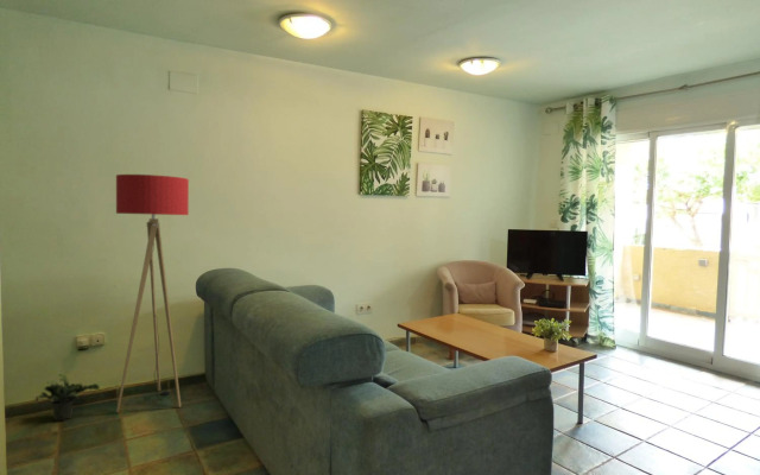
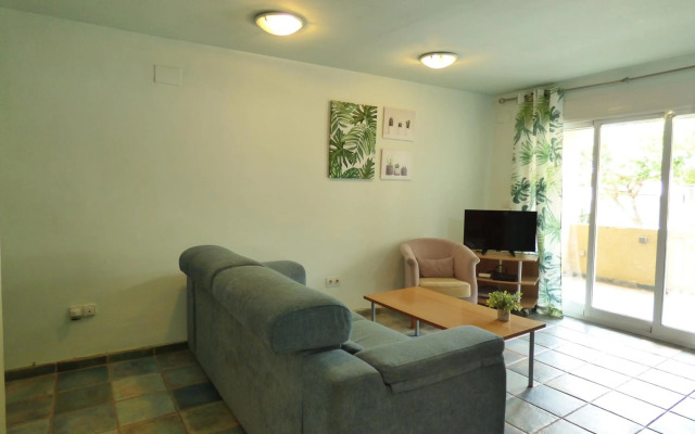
- potted plant (69, 394)
- floor lamp (152, 291)
